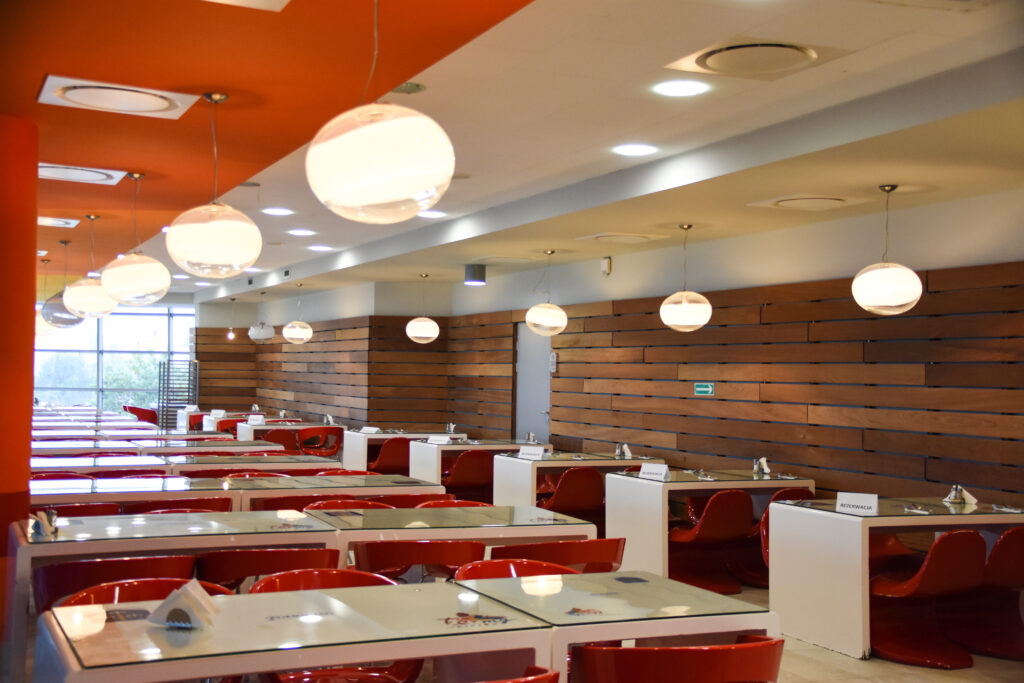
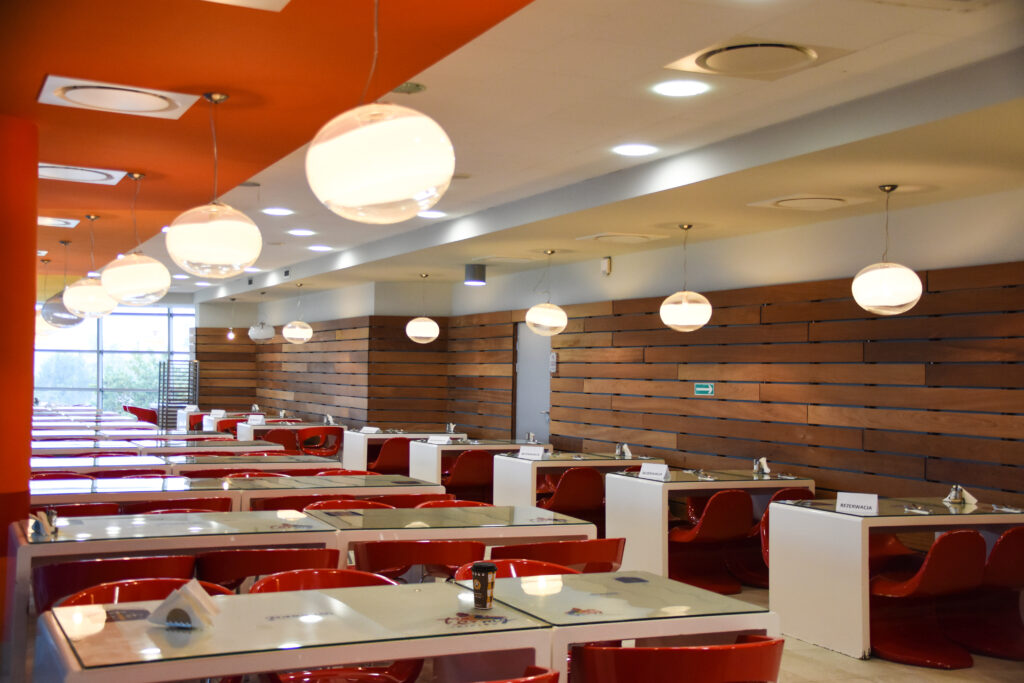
+ coffee cup (483, 585)
